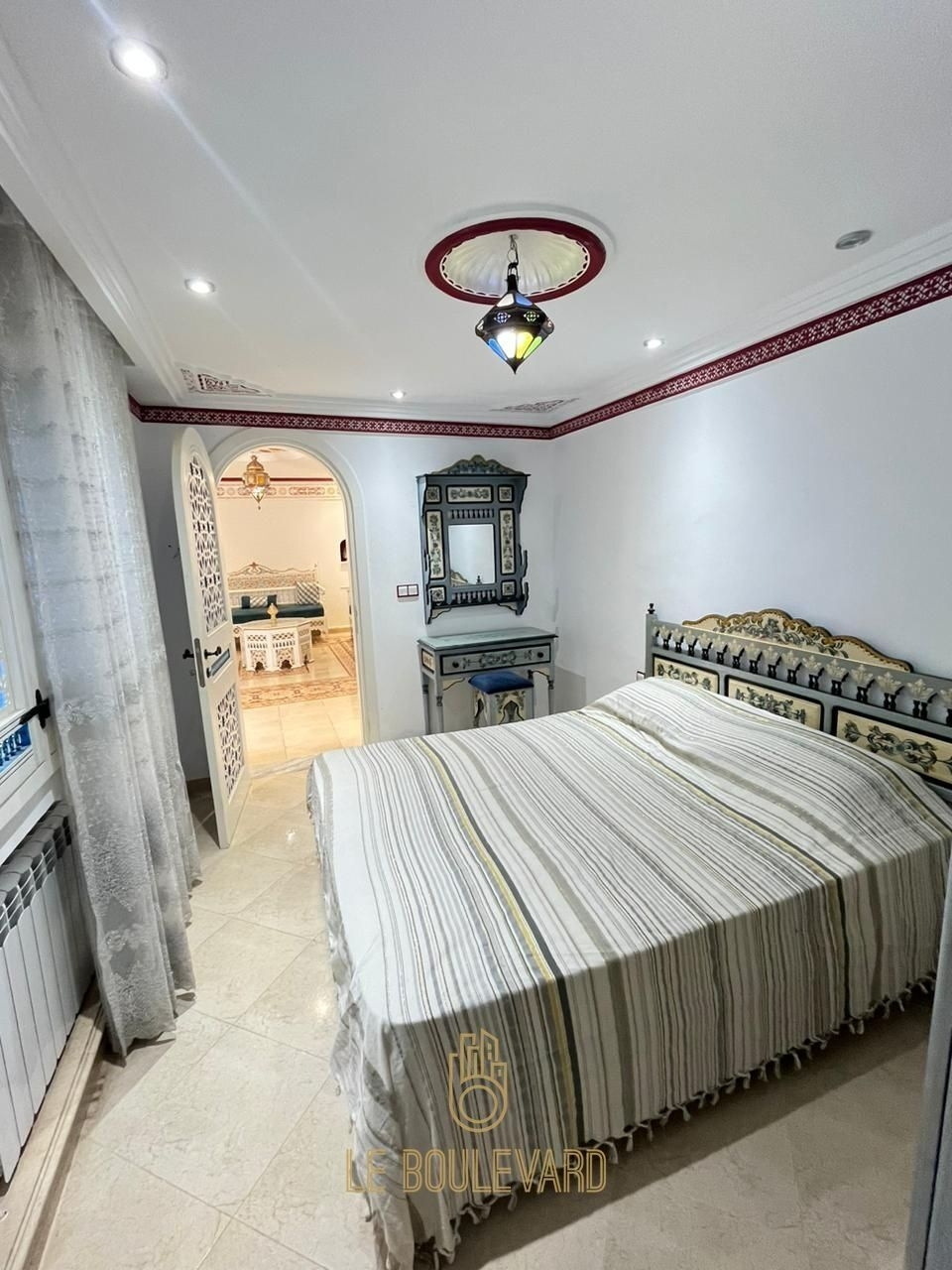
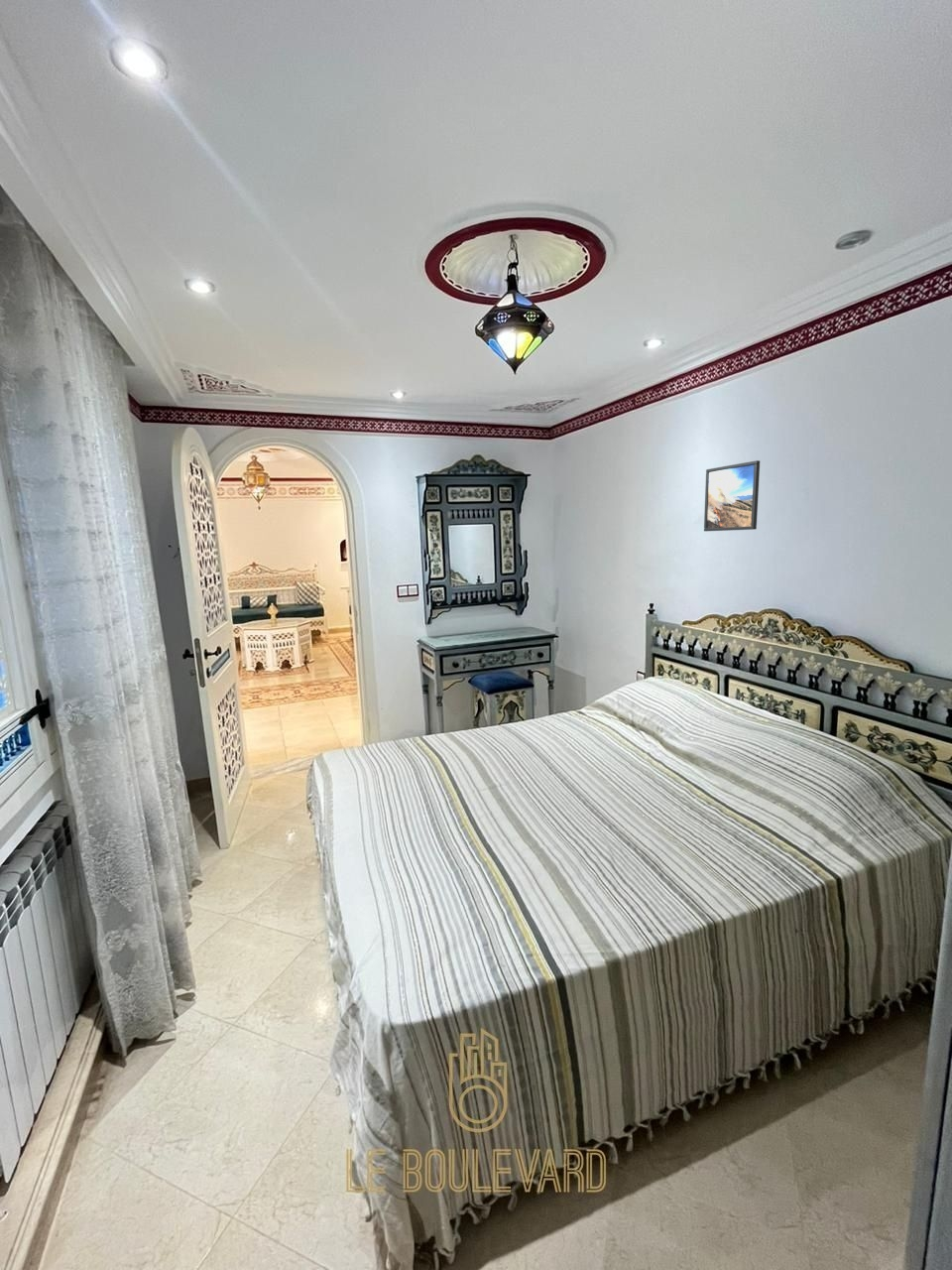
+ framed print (730, 498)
